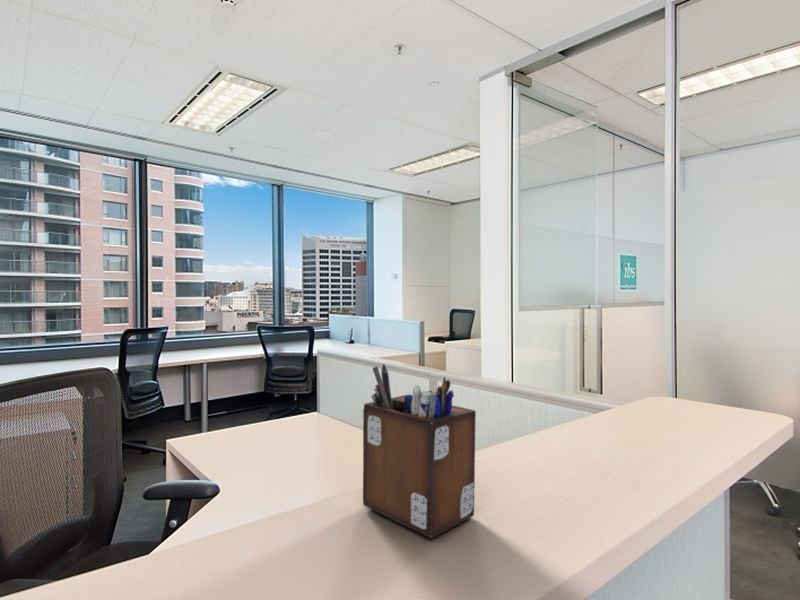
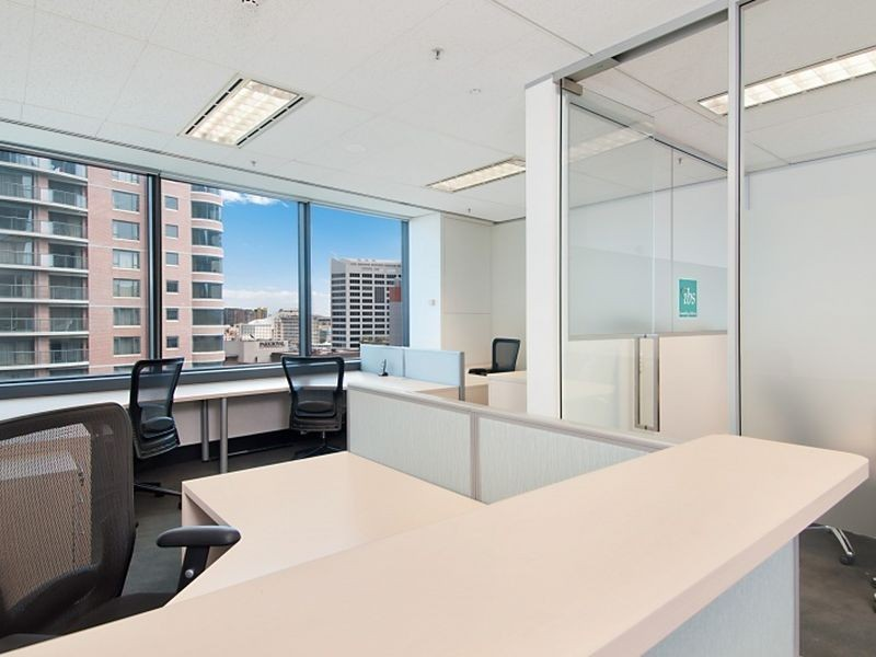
- desk organizer (417, 438)
